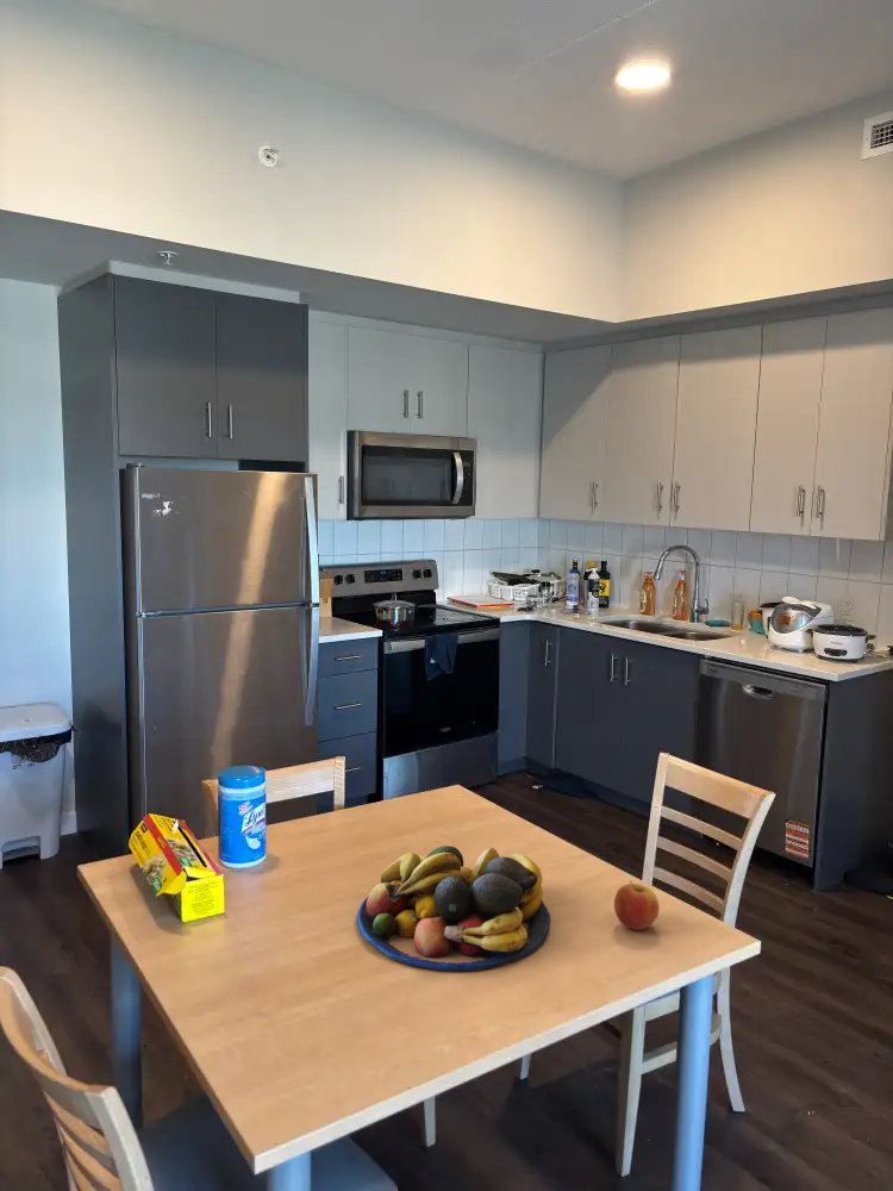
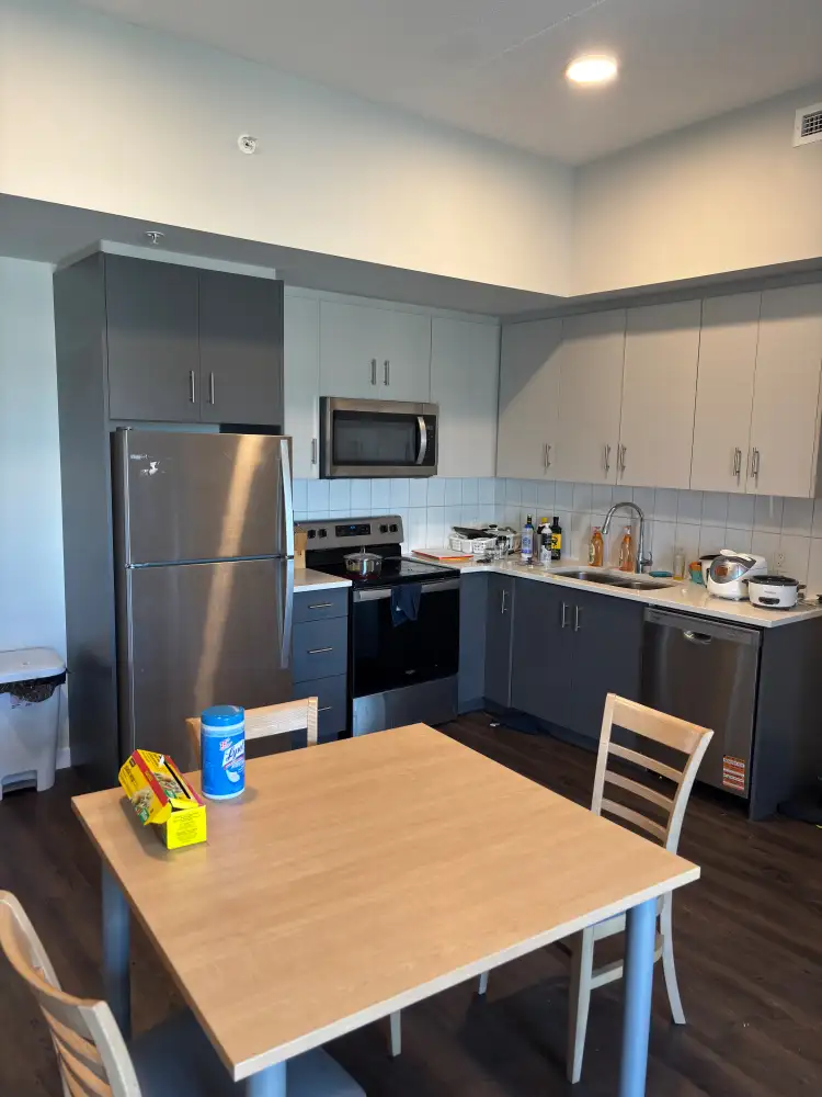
- fruit bowl (452, 885)
- apple (636, 903)
